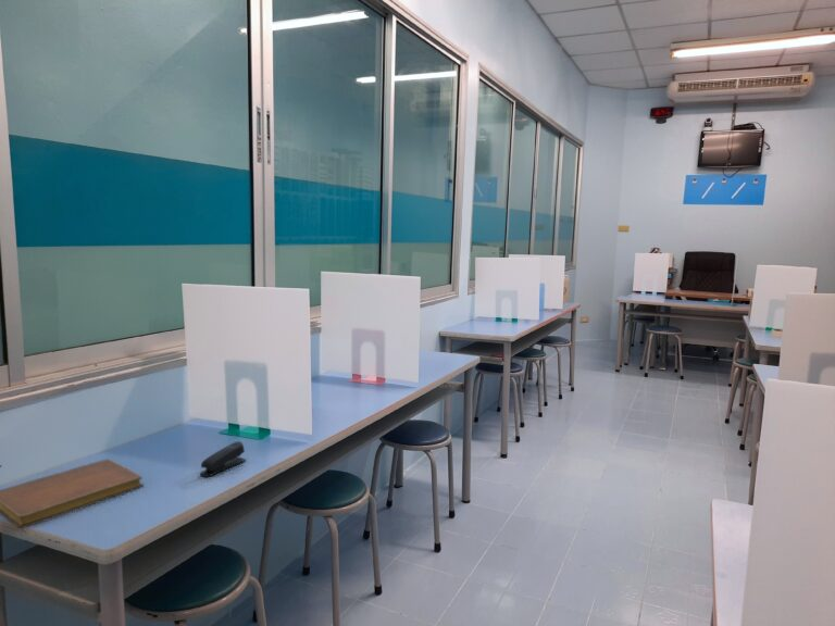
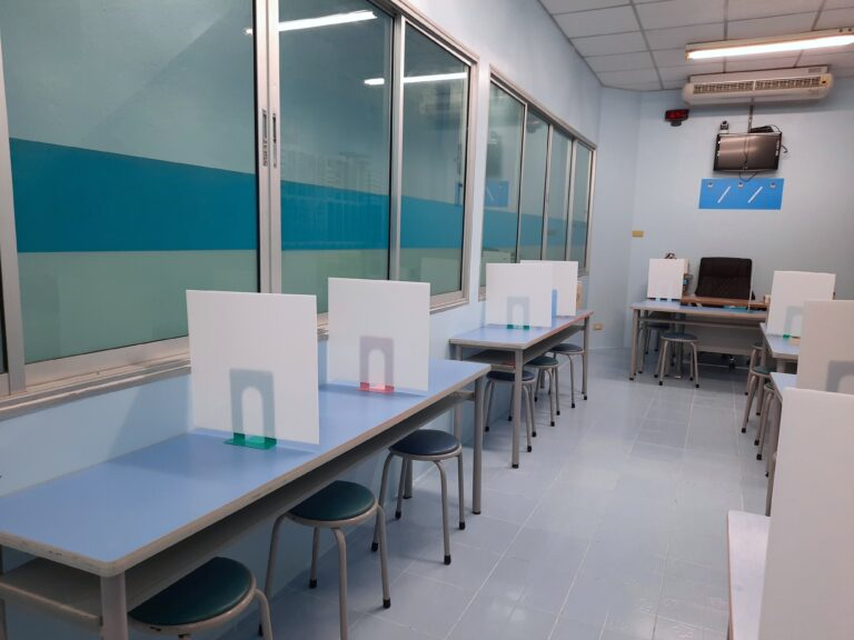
- notebook (68, 489)
- stapler (223, 458)
